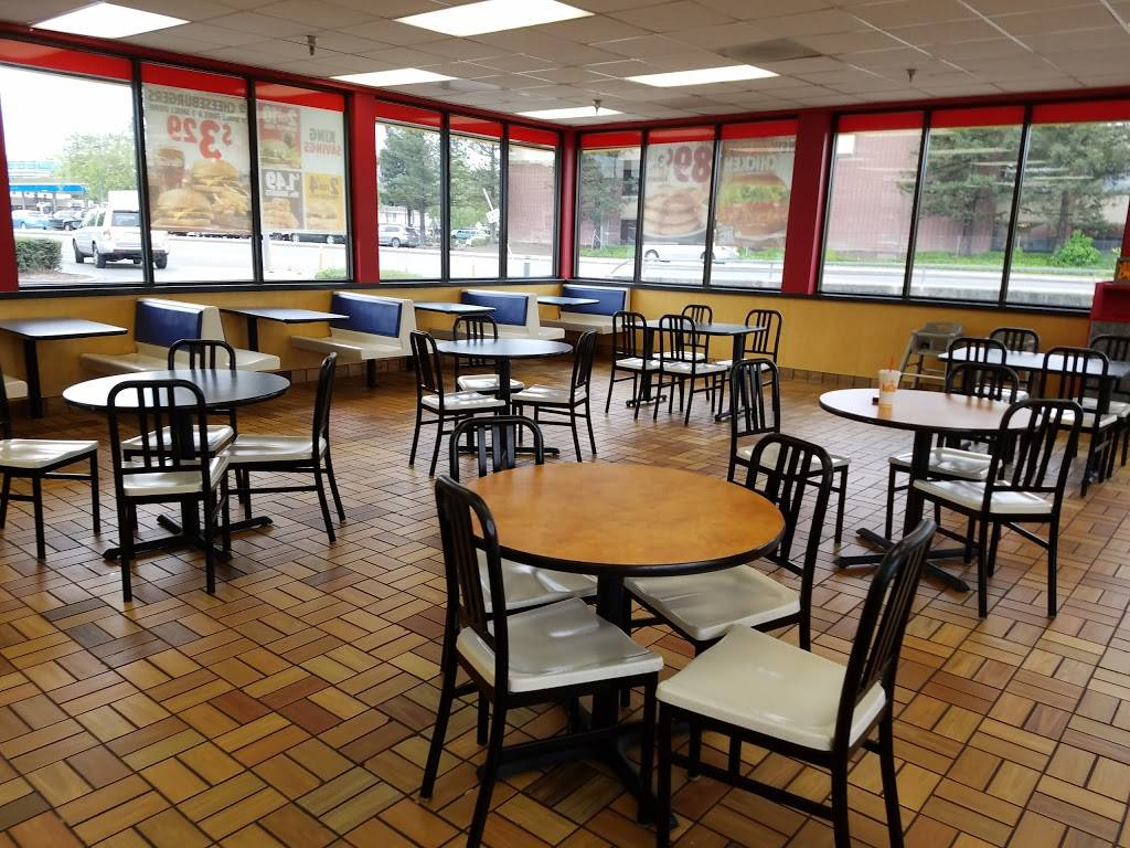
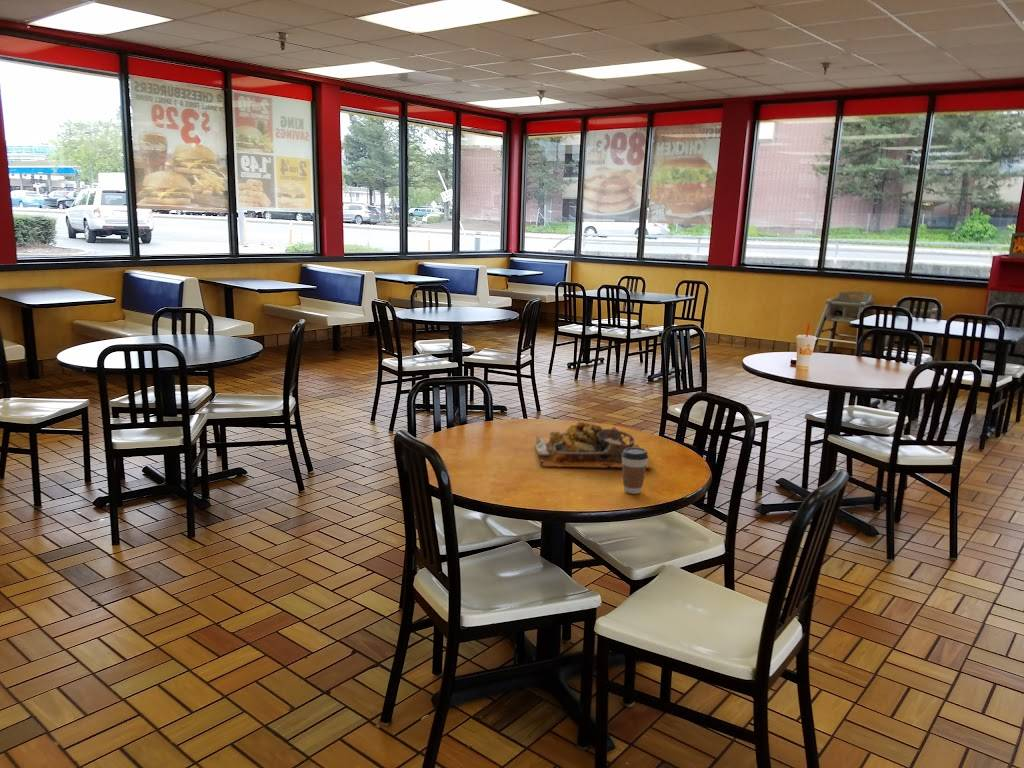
+ food tray (592, 440)
+ coffee cup (633, 470)
